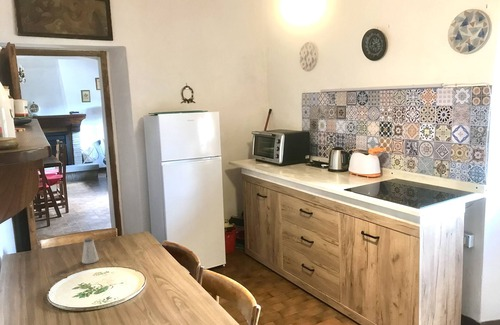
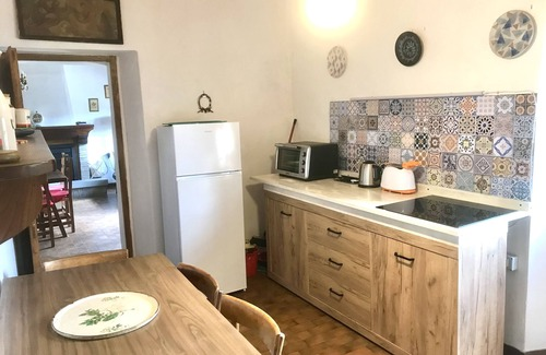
- saltshaker (89, 249)
